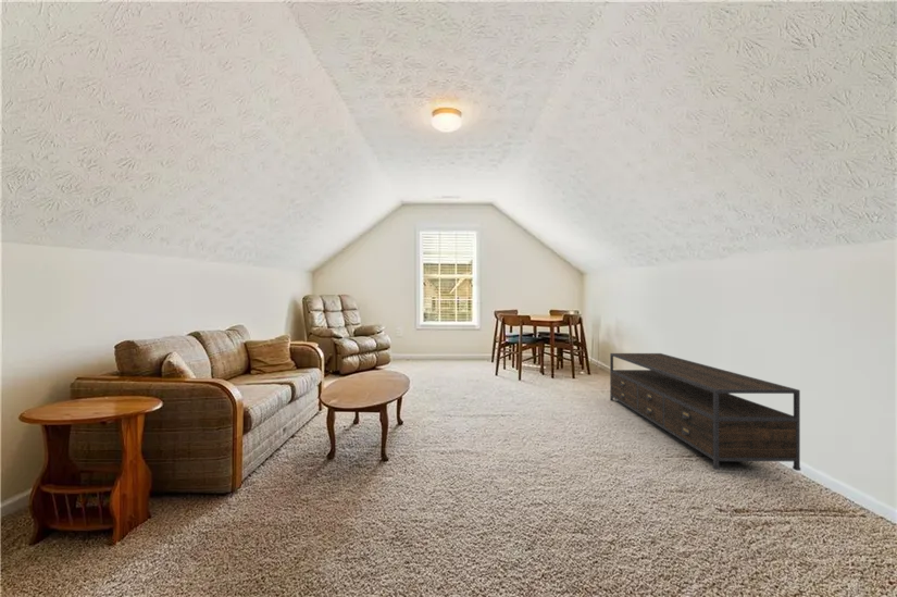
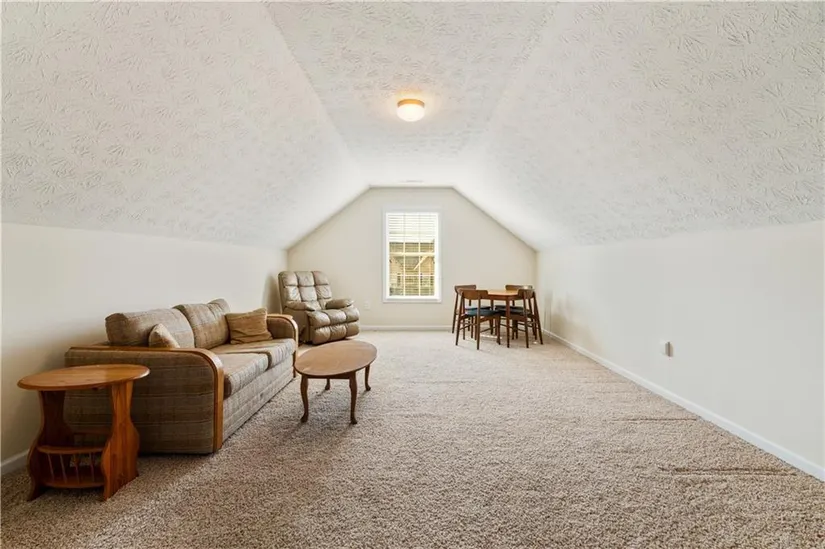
- media console (680, 397)
